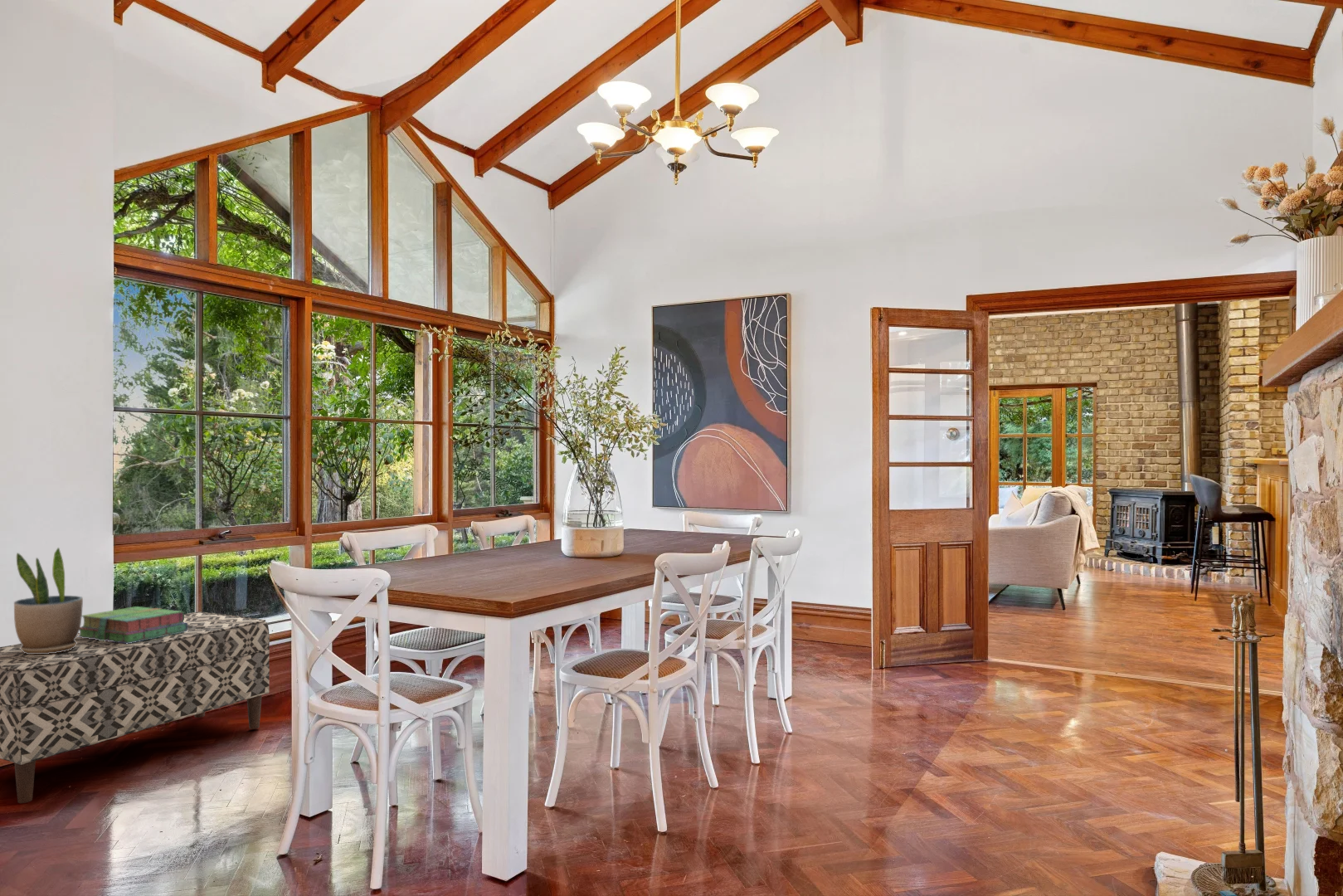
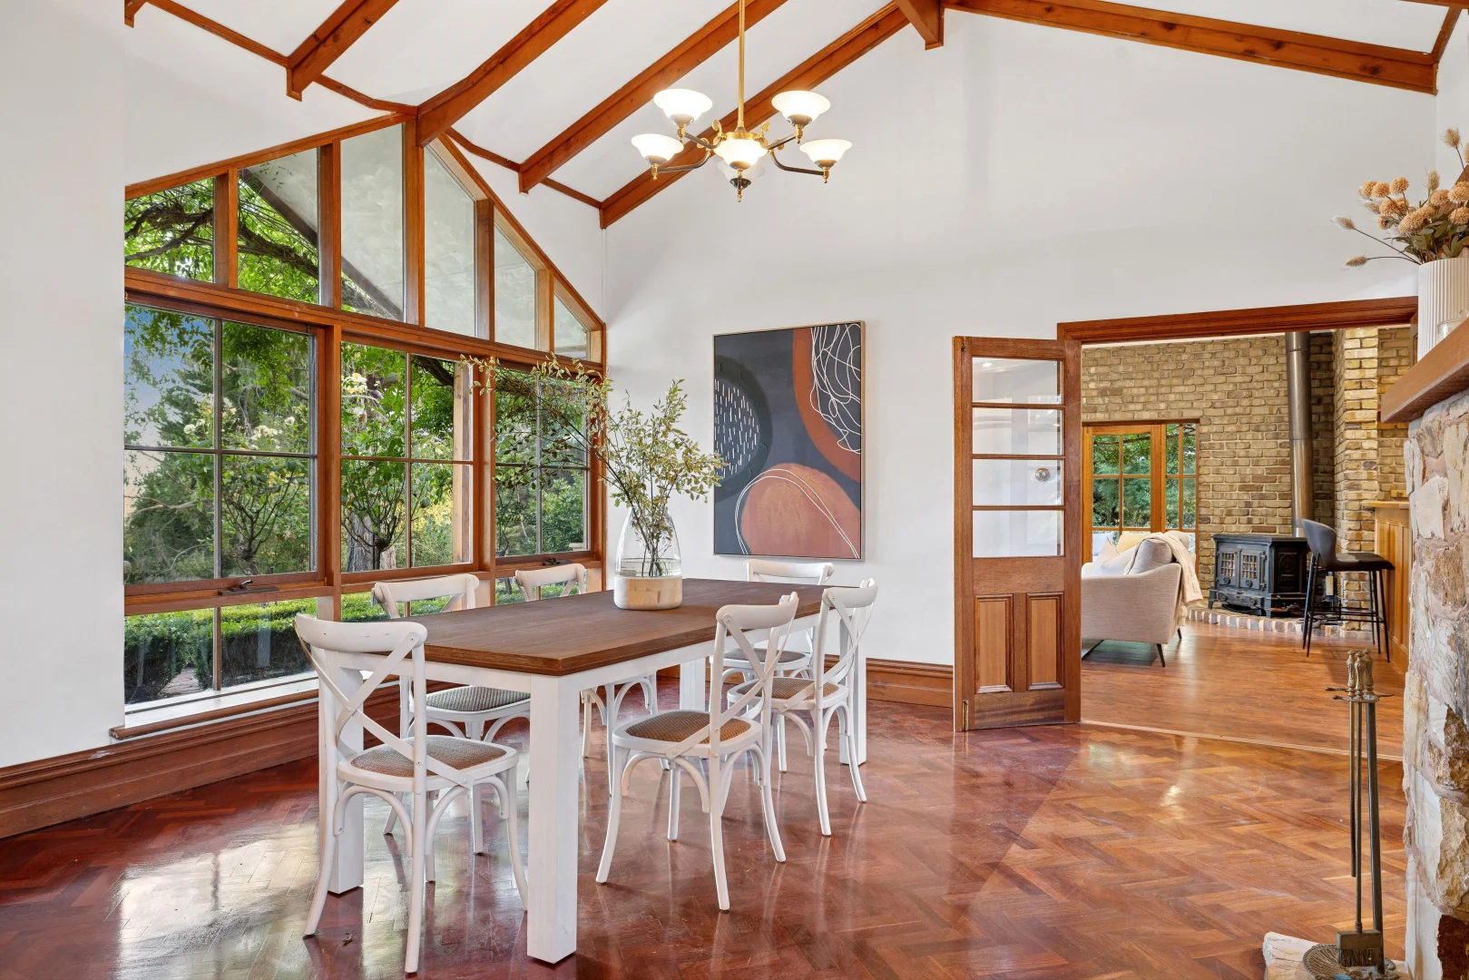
- bench (124, 694)
- stack of books (133, 623)
- potted plant (46, 597)
